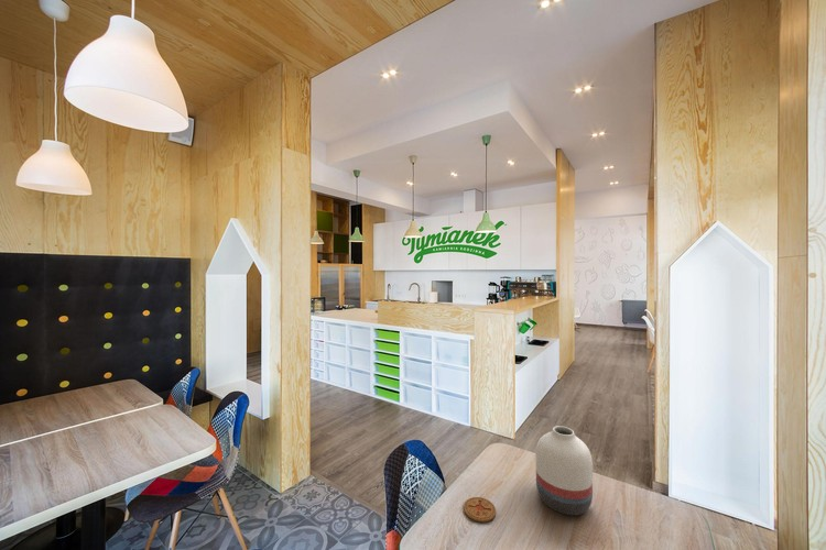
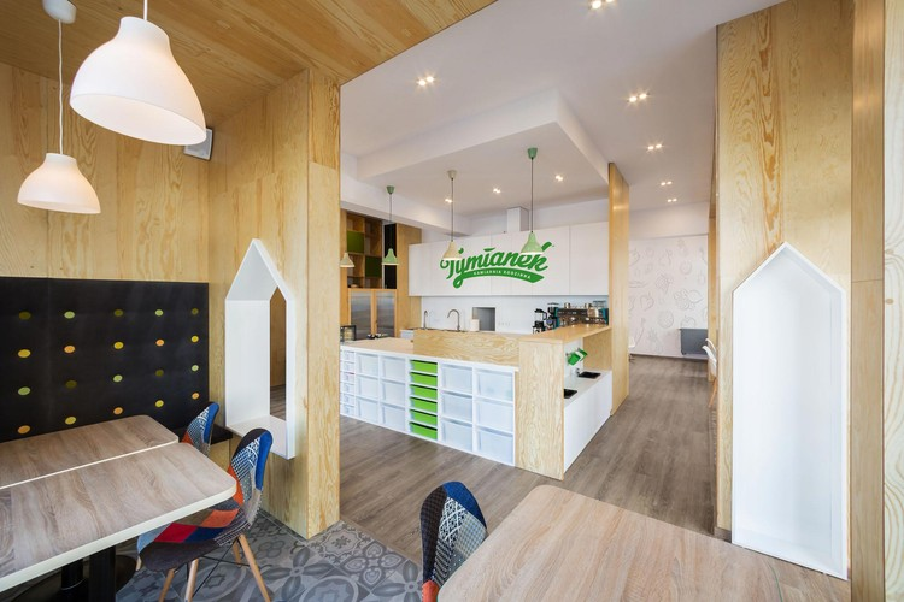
- vase (563, 465)
- coaster (479, 508)
